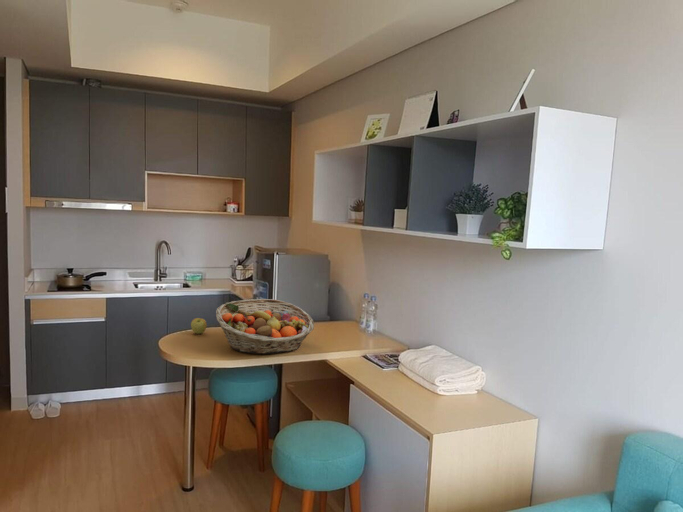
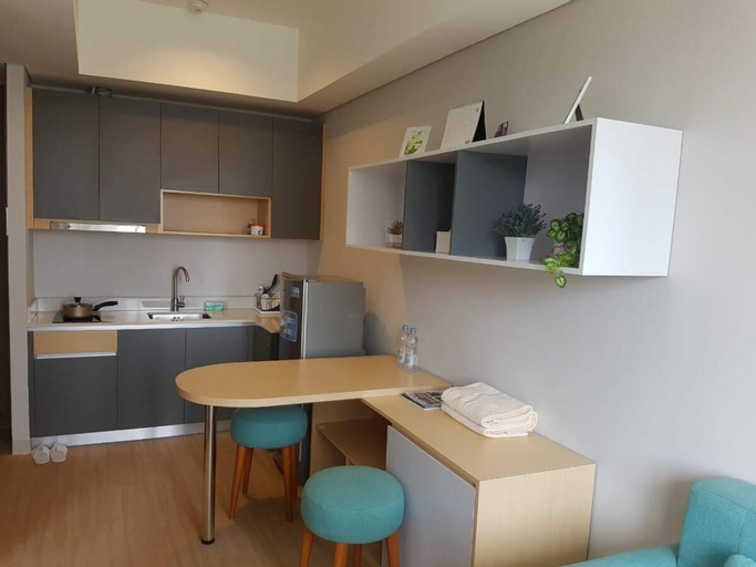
- fruit basket (265, 325)
- apple (198, 326)
